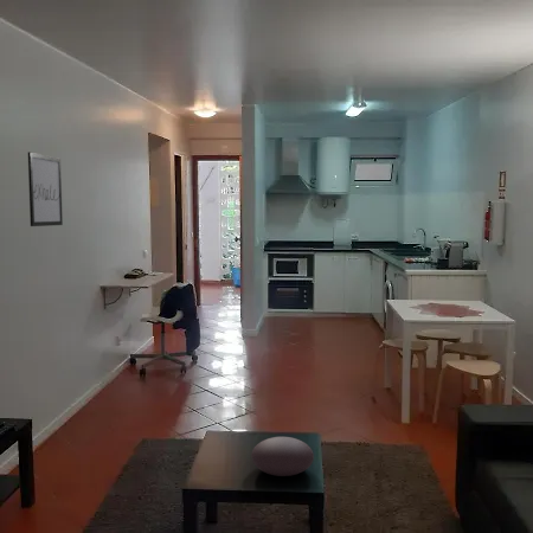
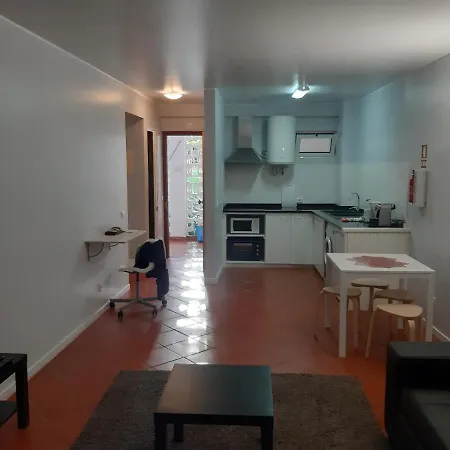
- decorative bowl (282, 455)
- wall art (46, 191)
